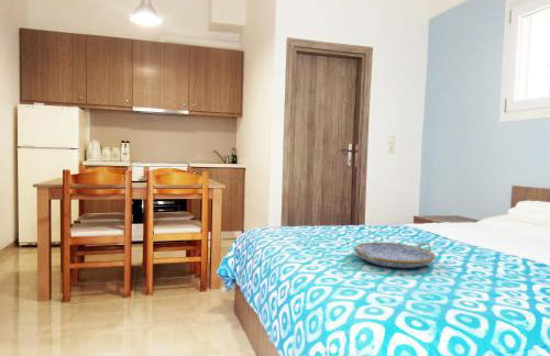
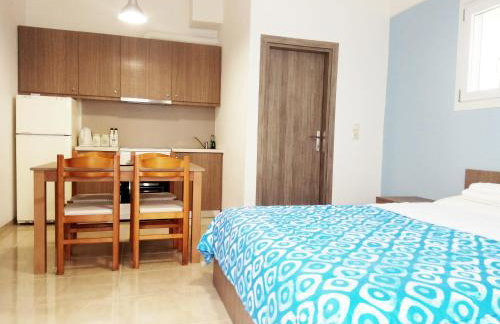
- serving tray (393, 252)
